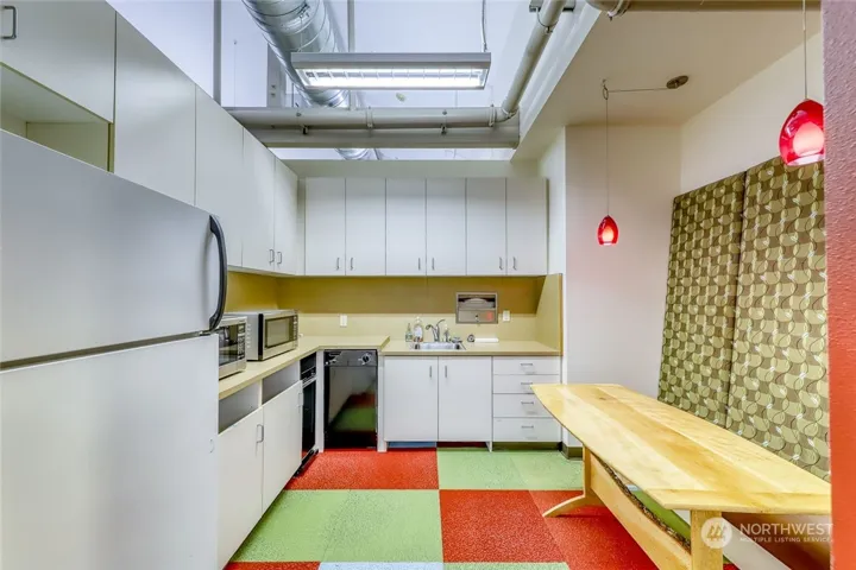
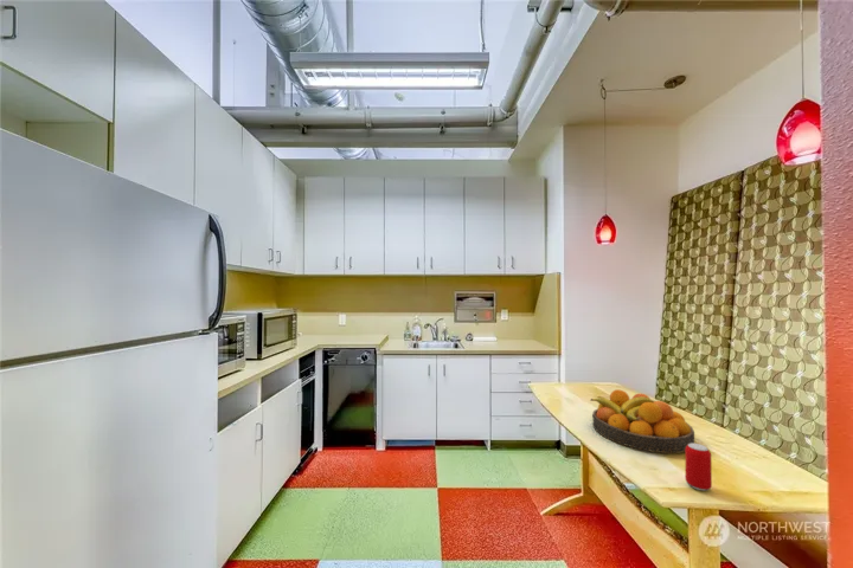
+ fruit bowl (640, 414)
+ beverage can (698, 466)
